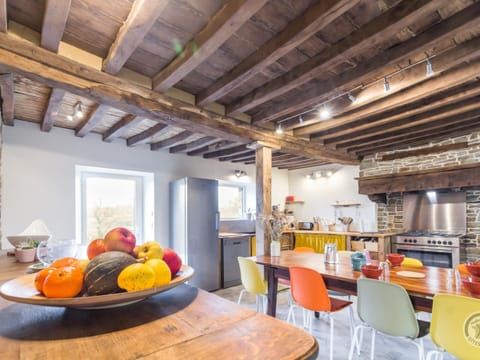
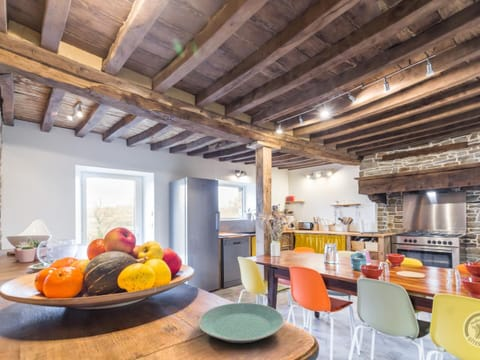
+ plate (241, 323)
